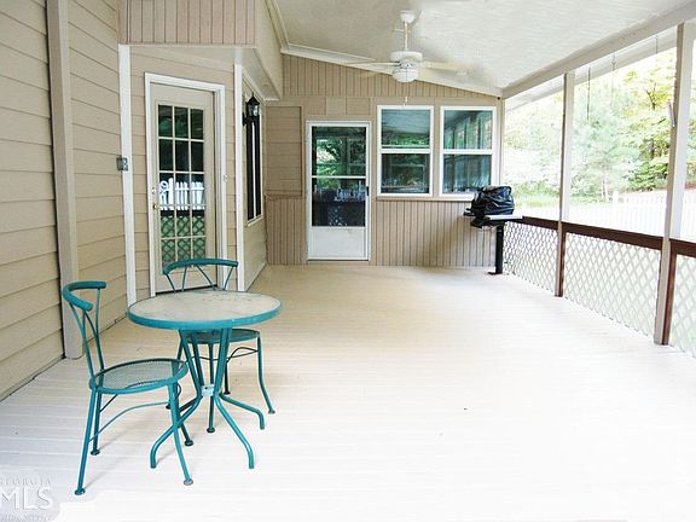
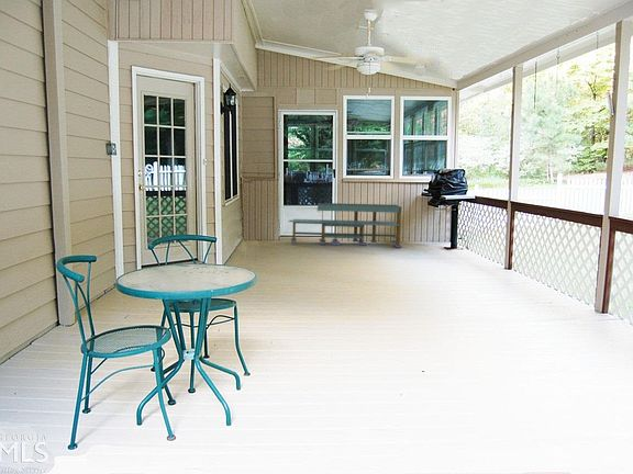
+ workbench (344, 224)
